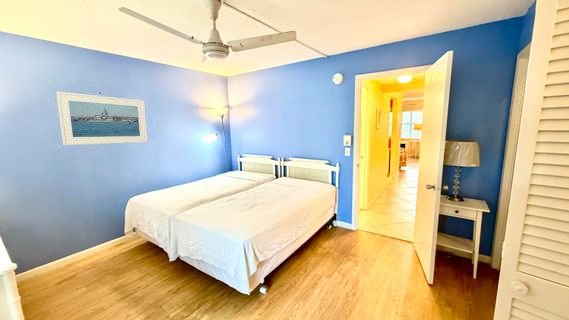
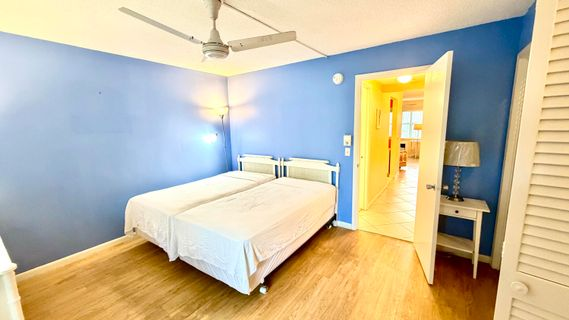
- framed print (108, 120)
